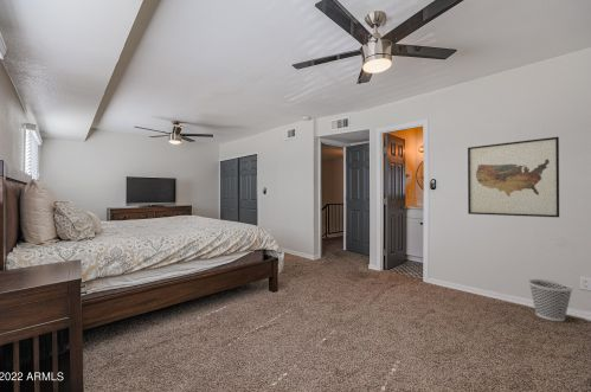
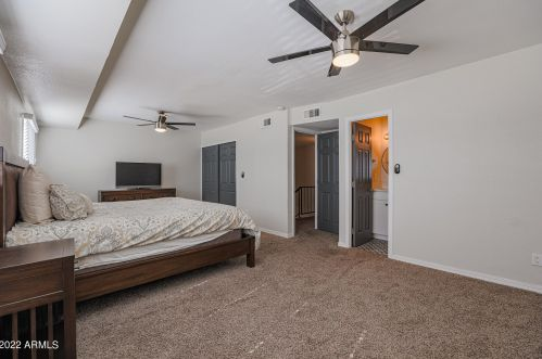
- wall art (509, 179)
- wastebasket (550, 300)
